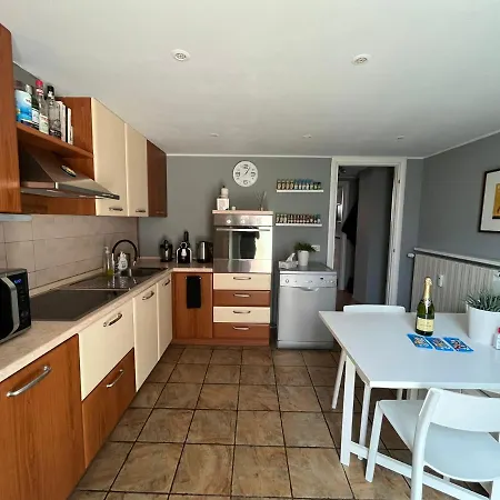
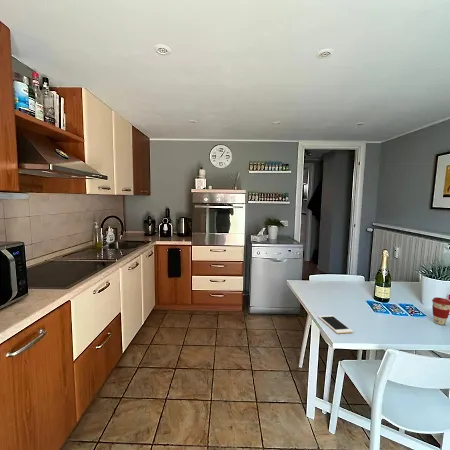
+ coffee cup (440, 311)
+ cell phone (334, 323)
